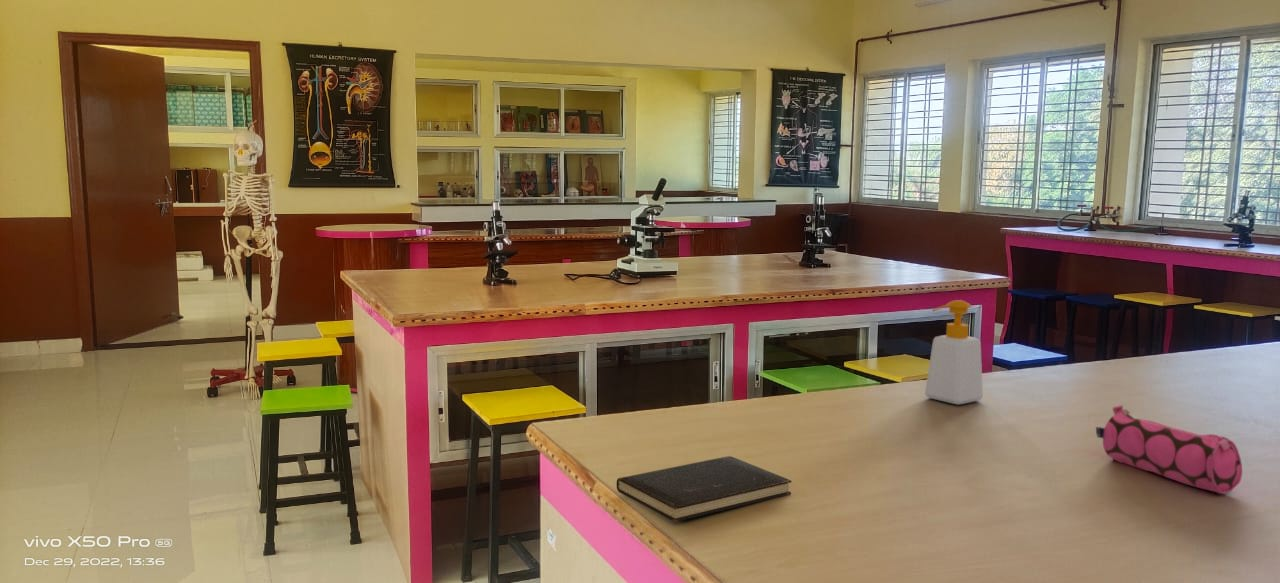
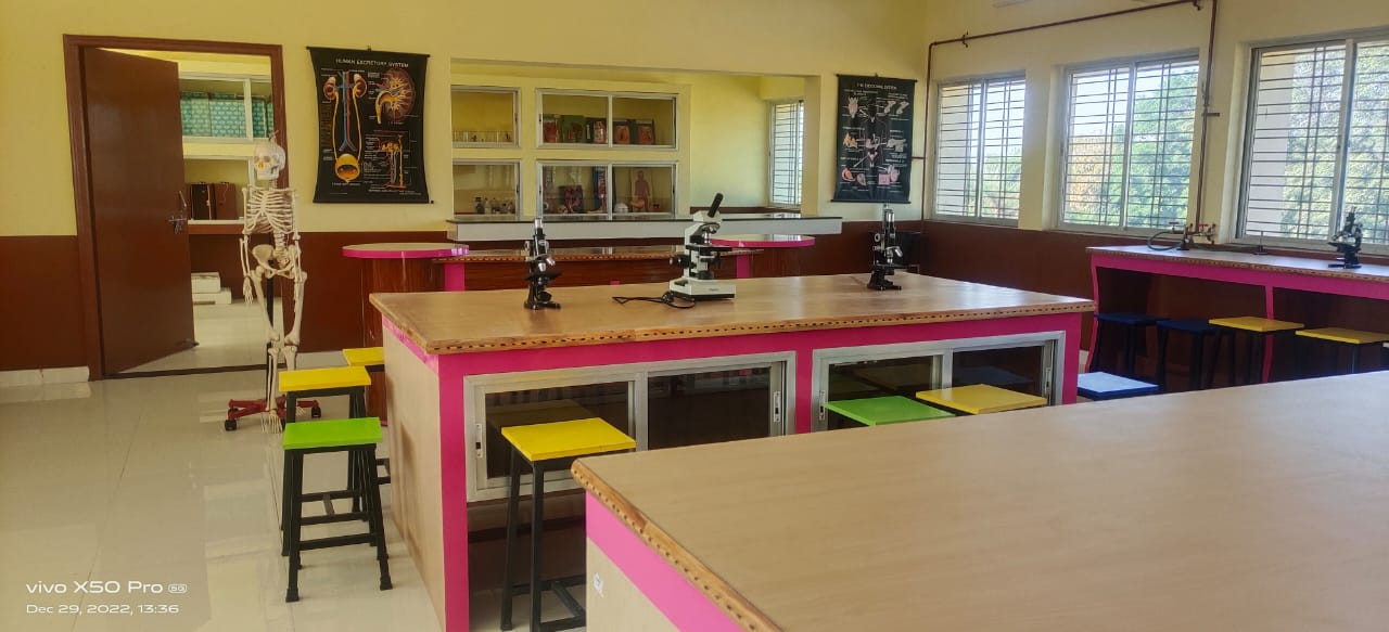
- hardcover book (703, 485)
- soap bottle (950, 351)
- pencil case (1168, 447)
